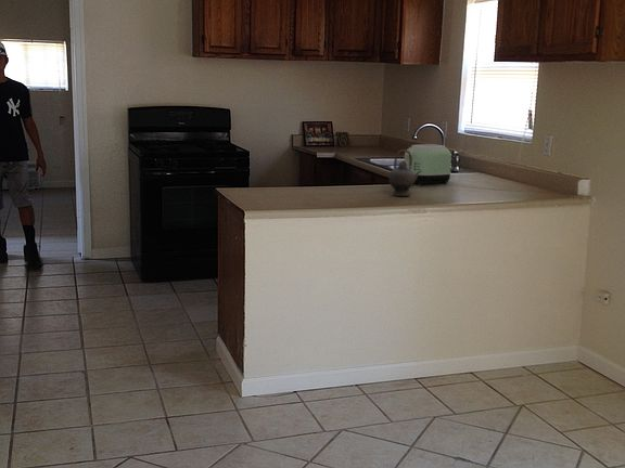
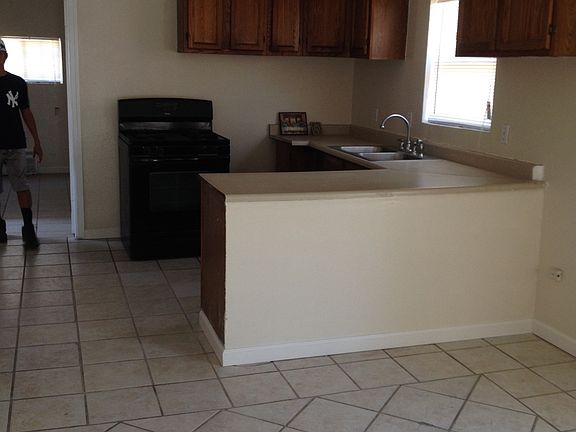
- teapot (405, 172)
- toaster (425, 164)
